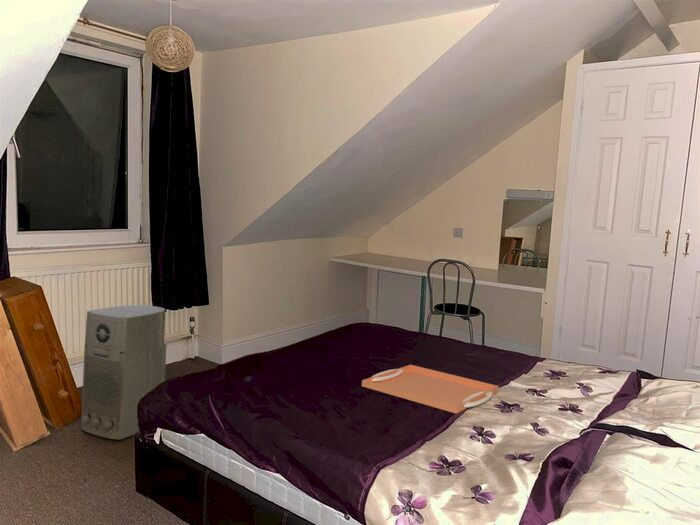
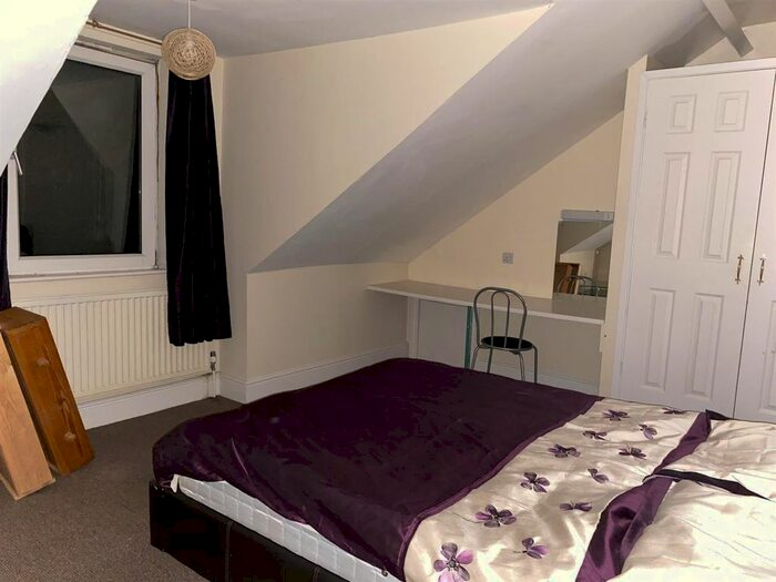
- air purifier (126, 367)
- serving tray (430, 386)
